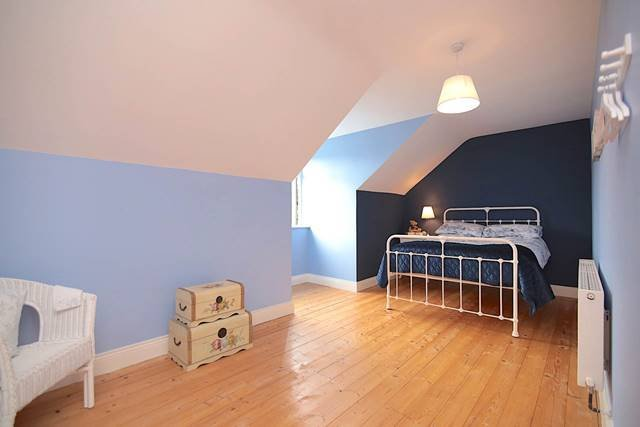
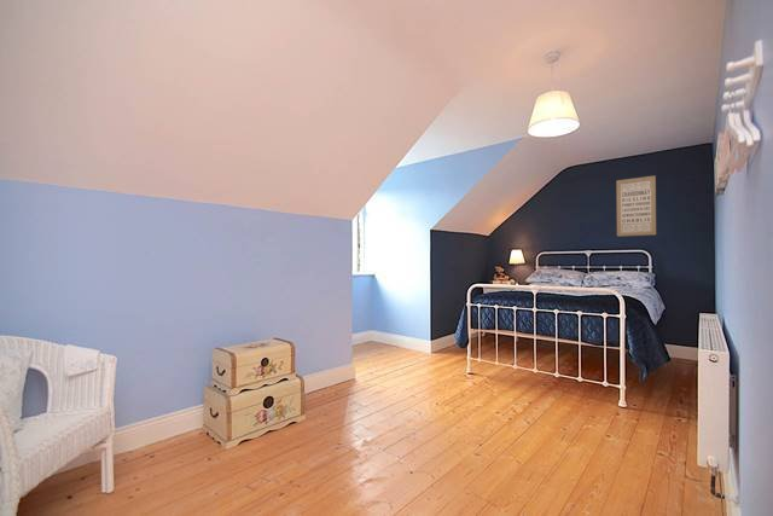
+ wall art (635, 207)
